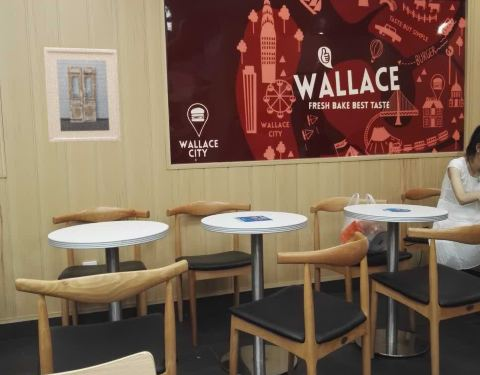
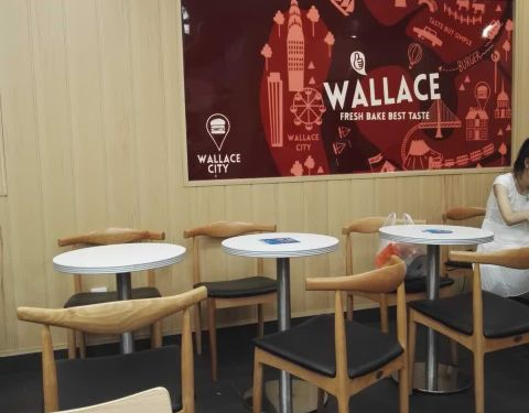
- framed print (83, 95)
